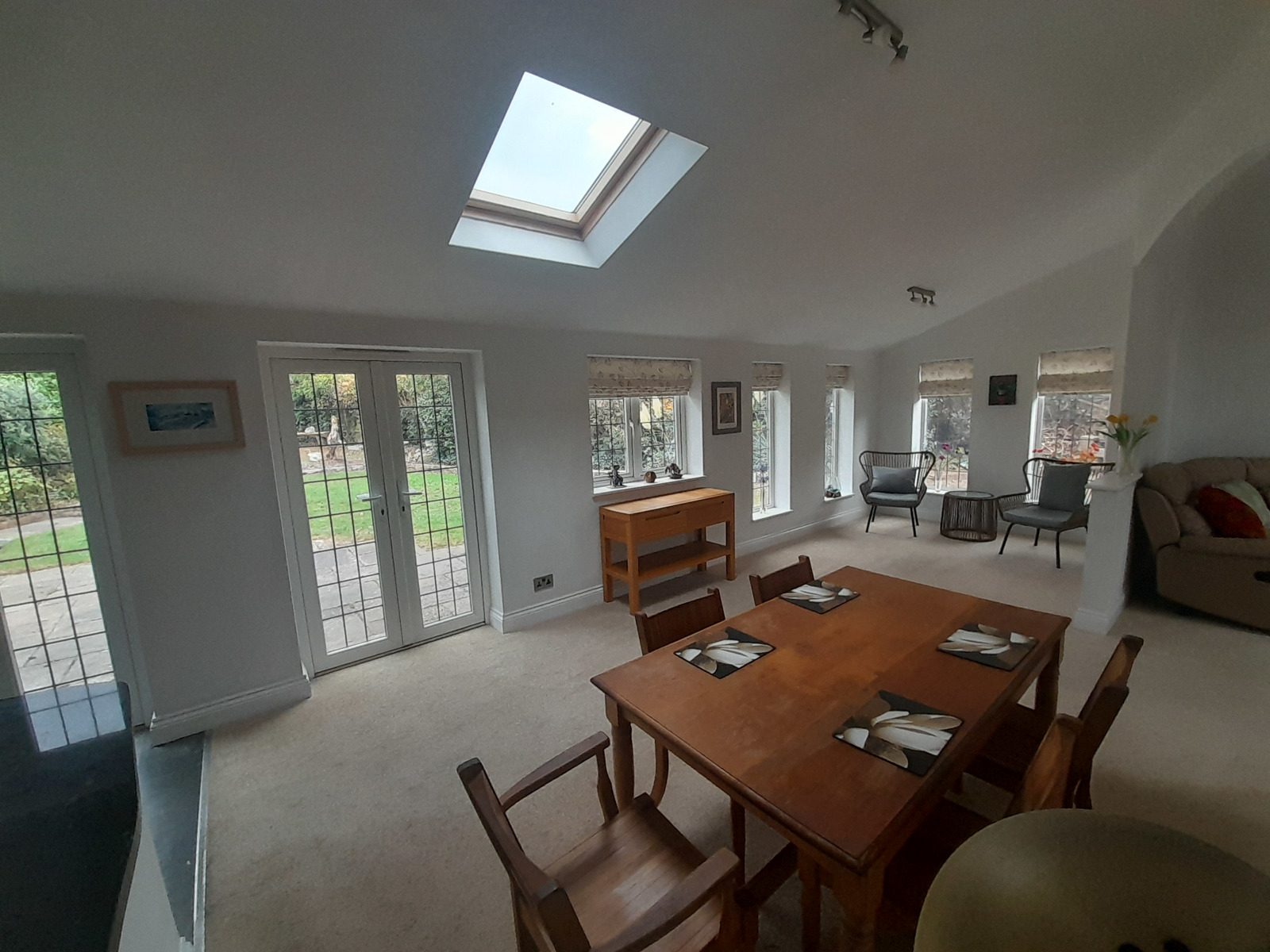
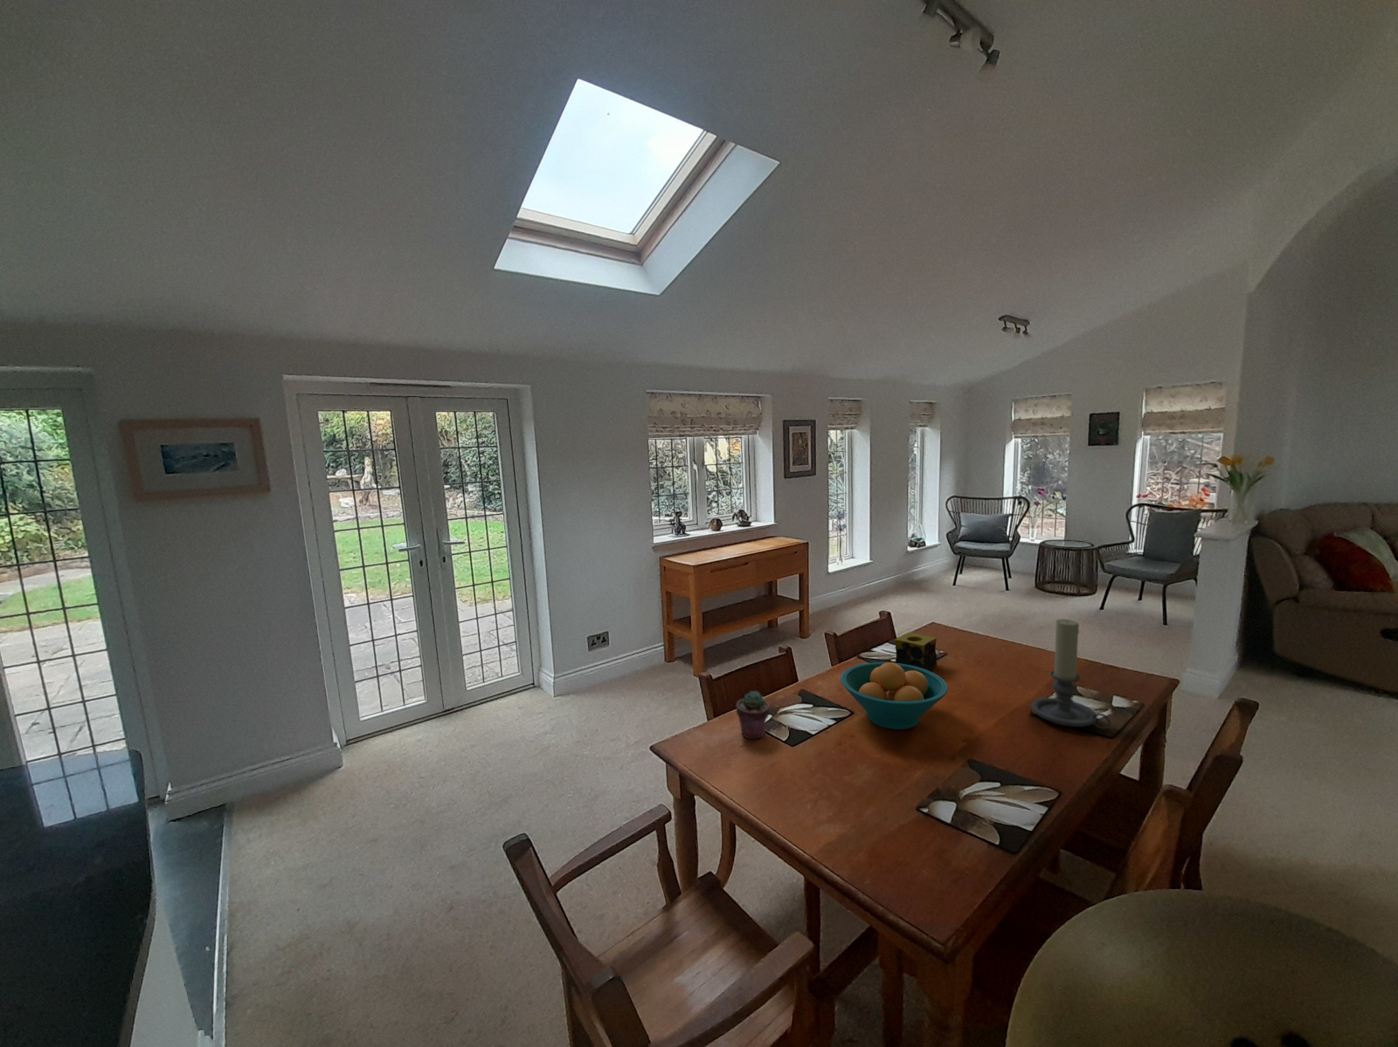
+ candle holder (1071, 671)
+ potted succulent (752, 713)
+ candle (916, 652)
+ fruit bowl (892, 691)
